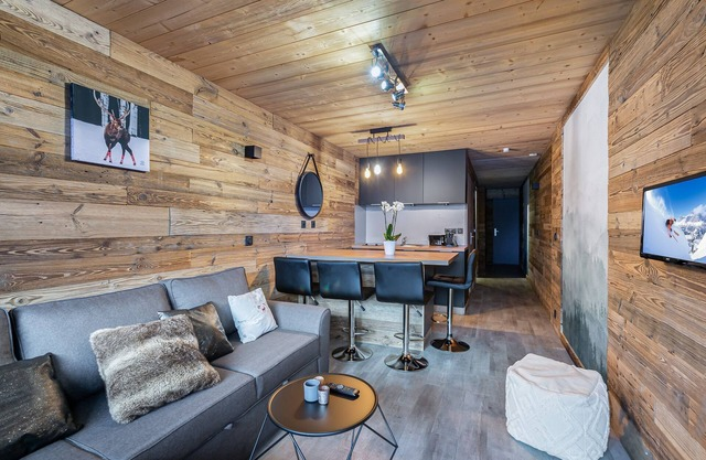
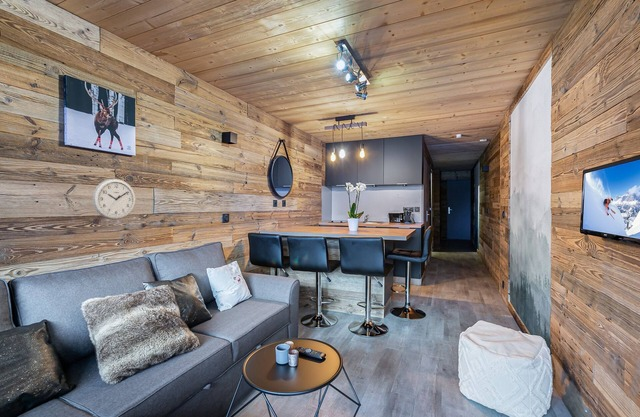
+ wall clock (116, 199)
